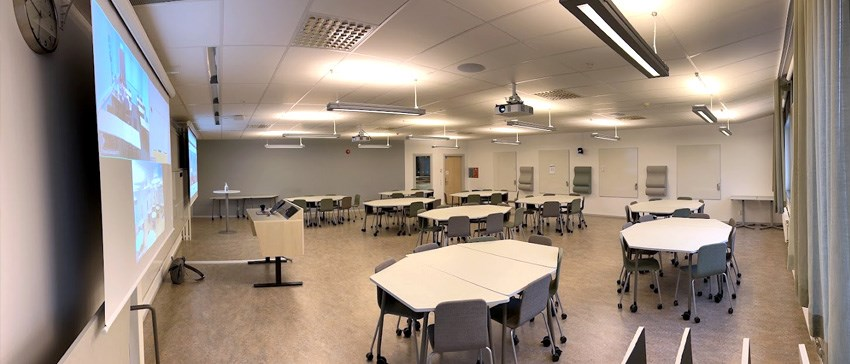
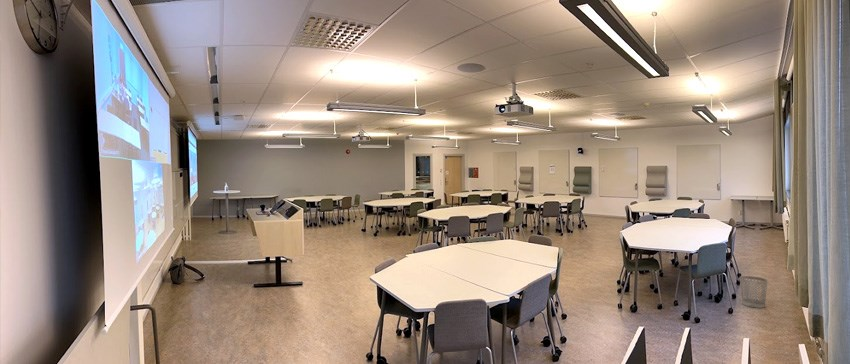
+ wastebasket (753, 291)
